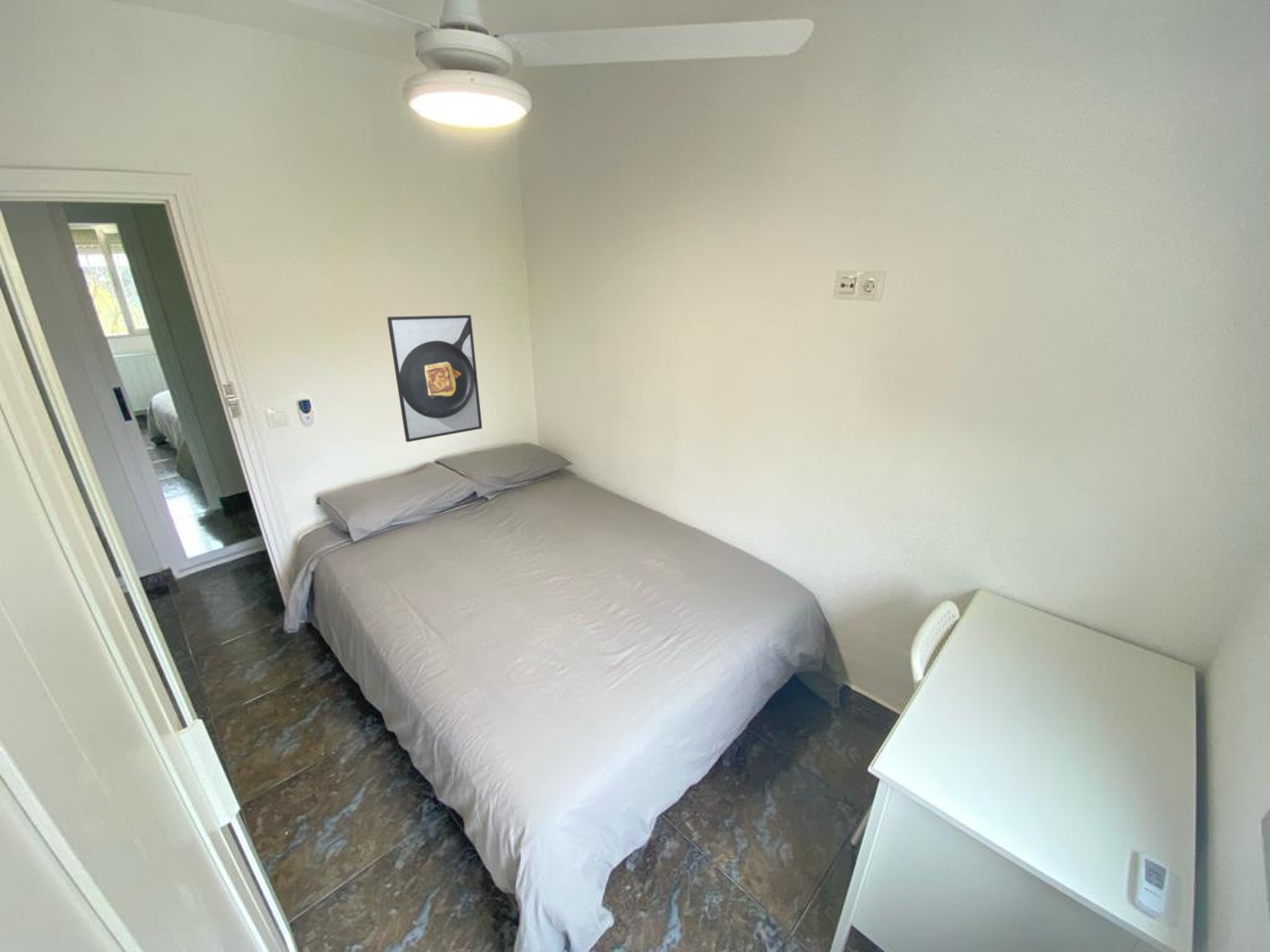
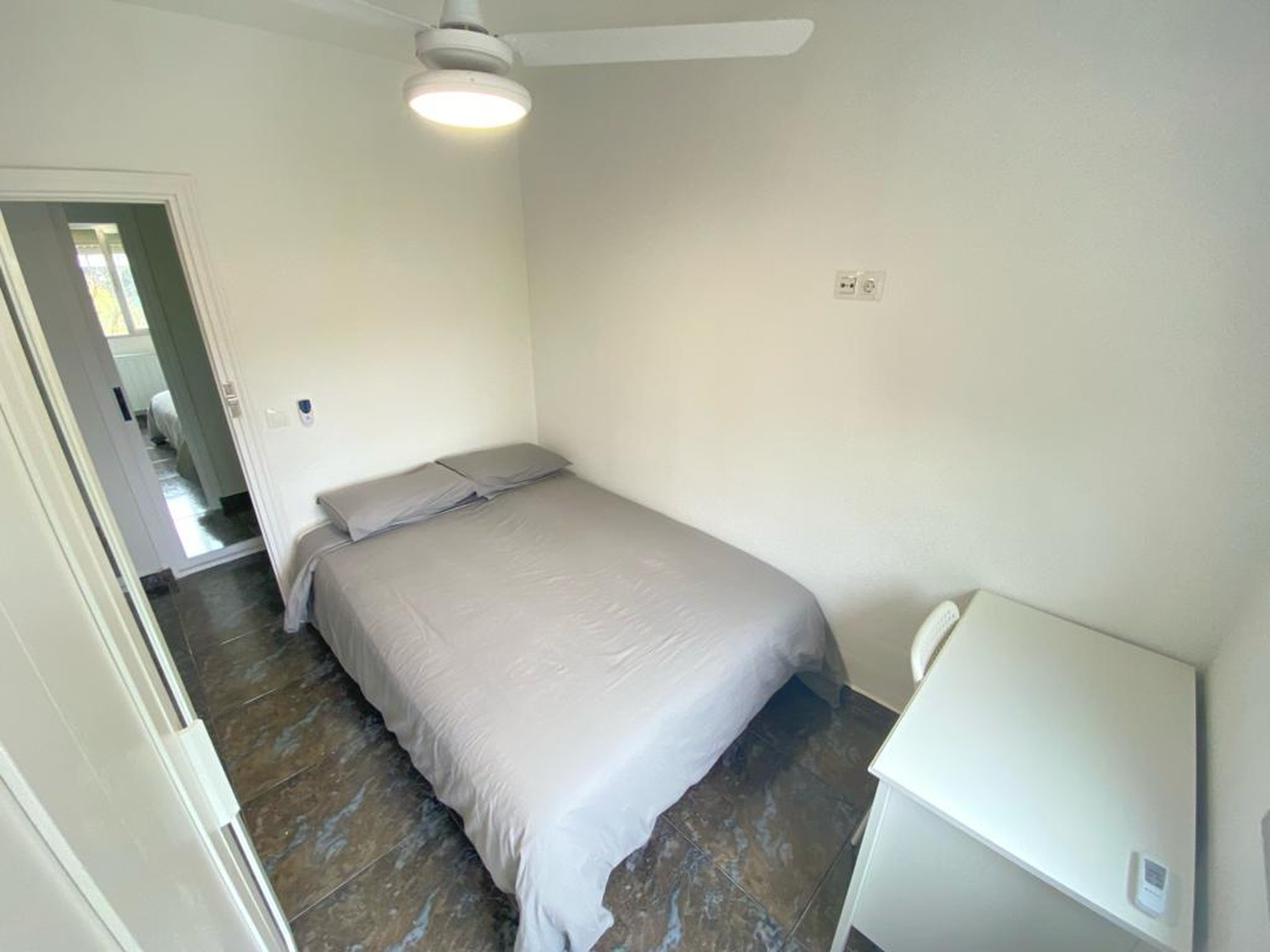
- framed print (439, 377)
